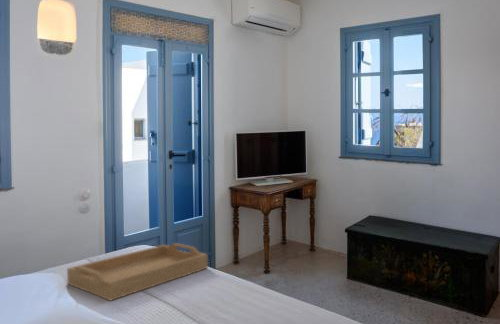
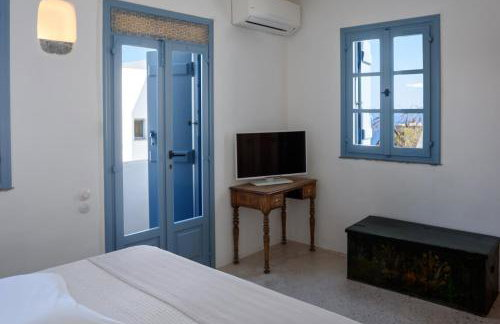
- serving tray (141, 265)
